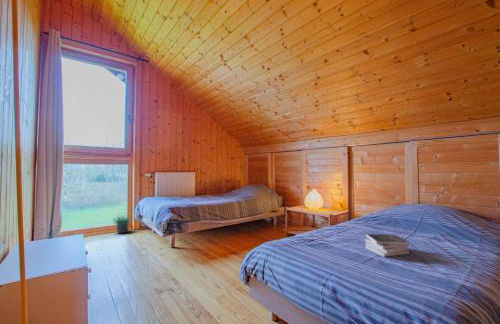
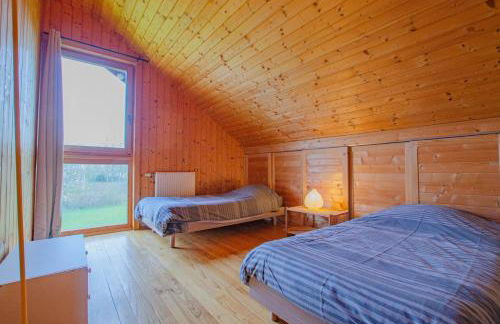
- book (386, 244)
- potted plant (122, 220)
